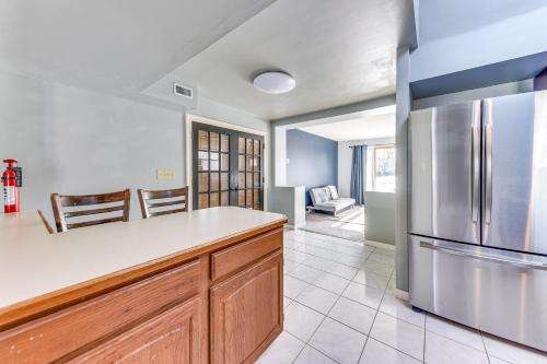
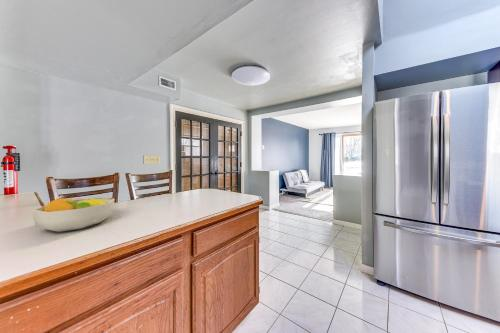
+ fruit bowl (79, 209)
